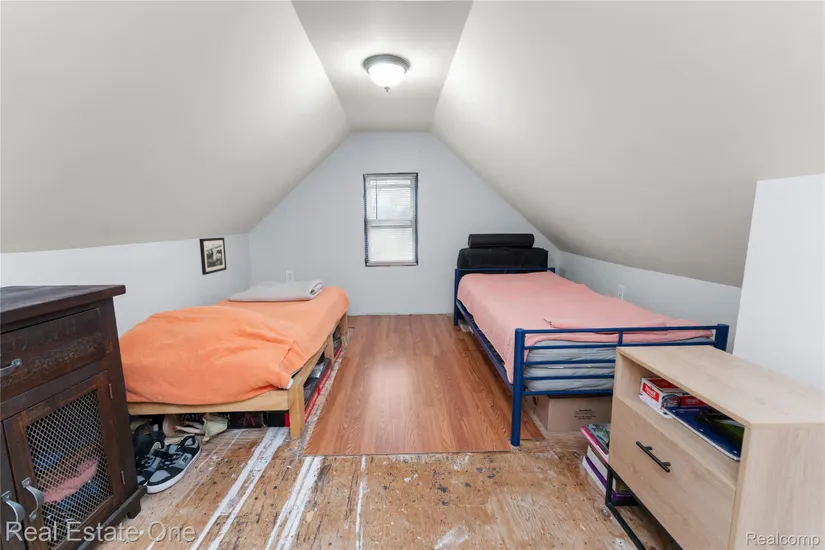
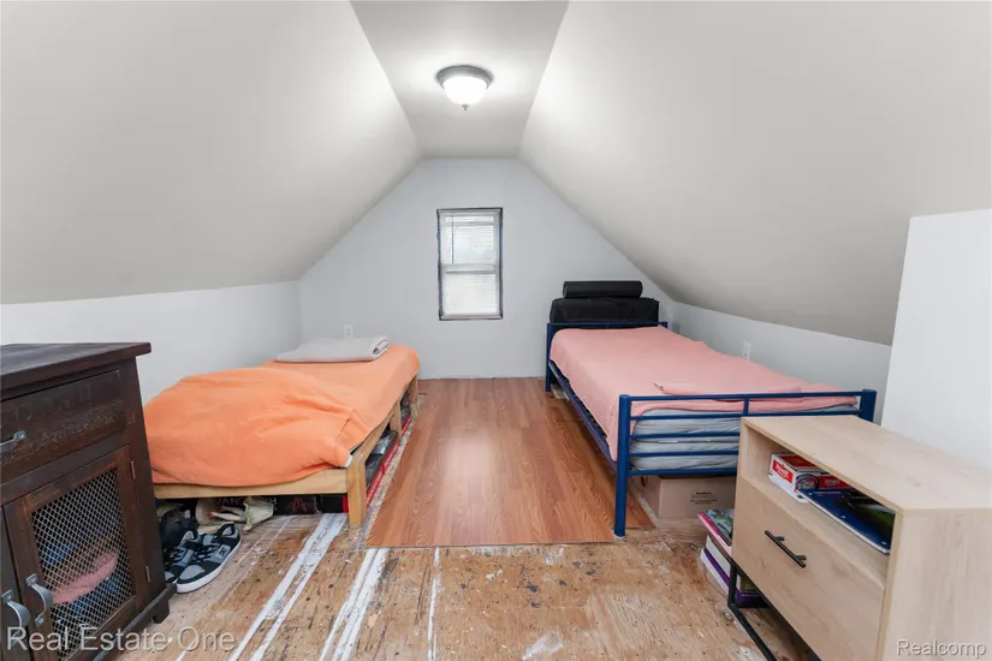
- picture frame (213, 255)
